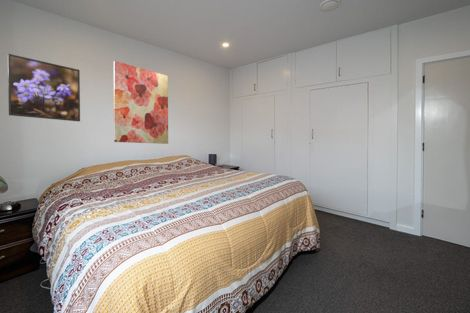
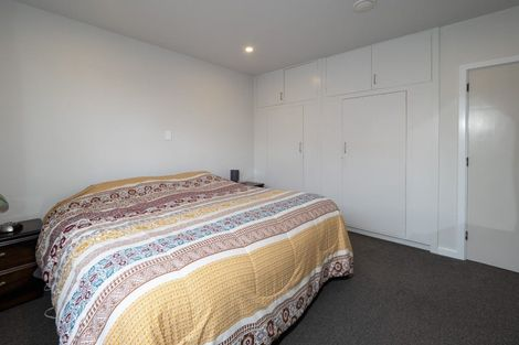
- wall art (143, 106)
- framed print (47, 90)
